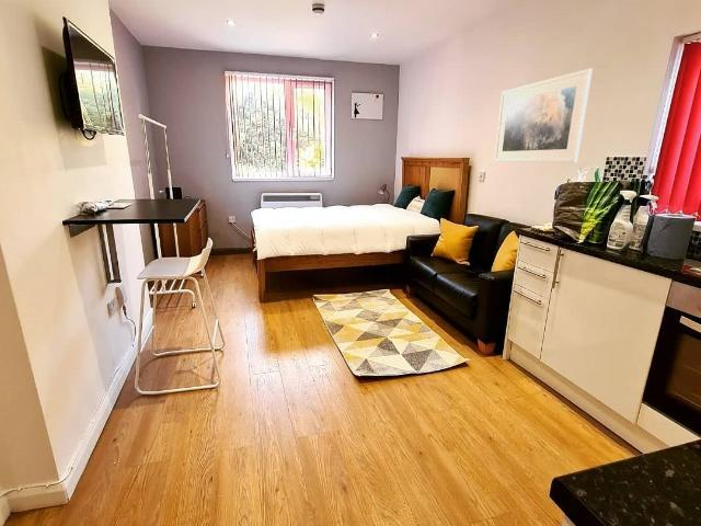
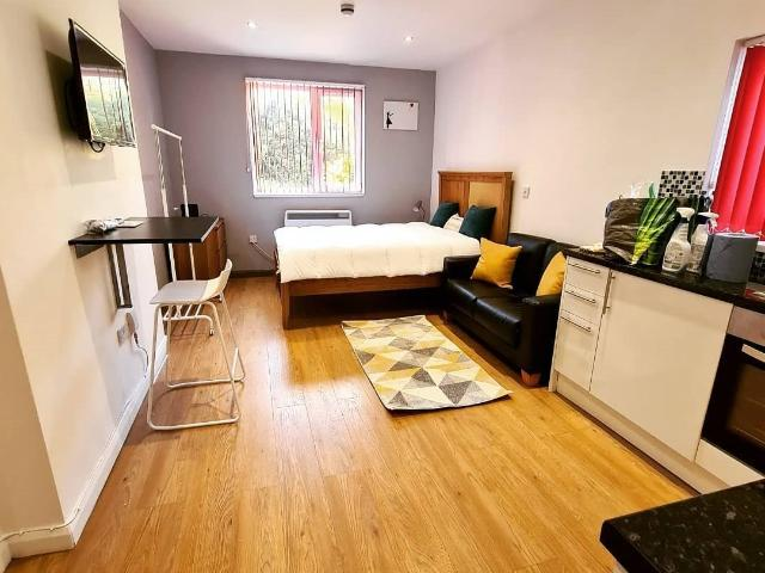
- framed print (535, 123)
